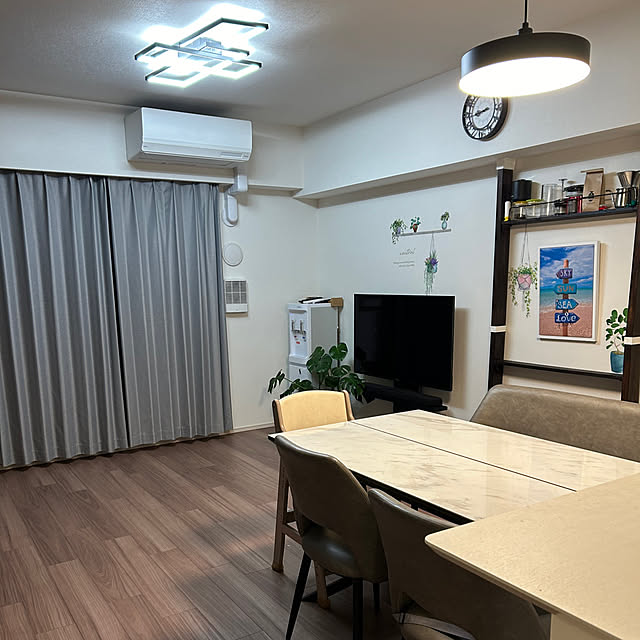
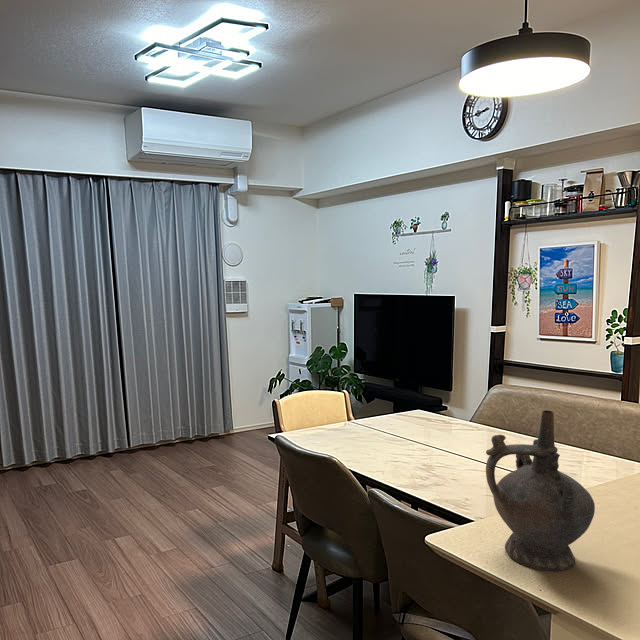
+ ceremonial vessel (537, 484)
